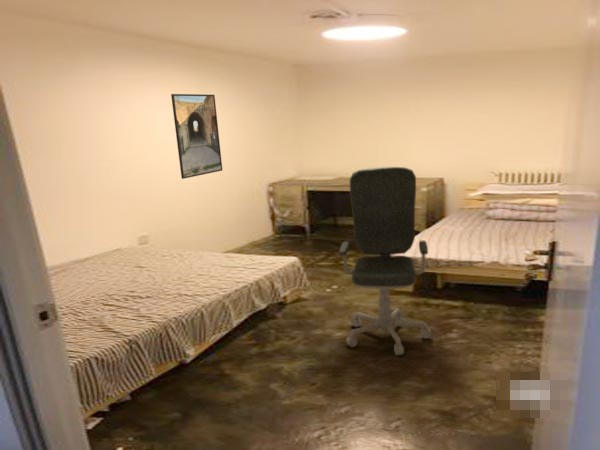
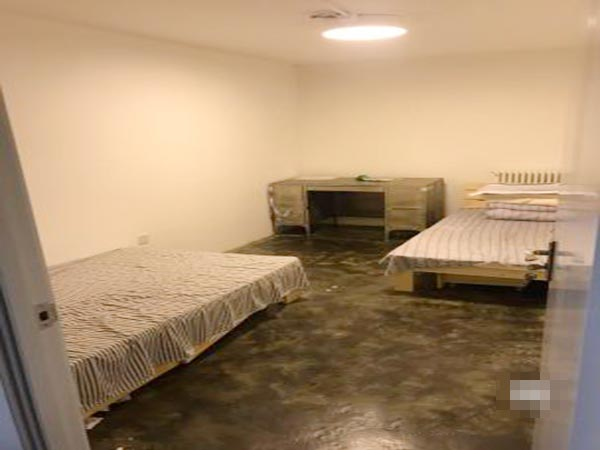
- office chair (384, 256)
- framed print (198, 135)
